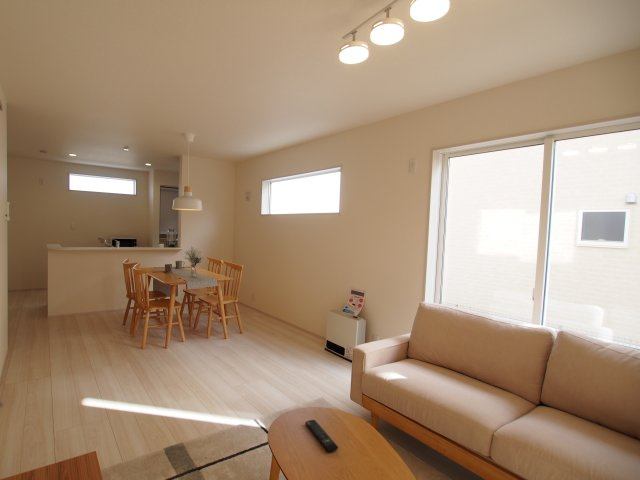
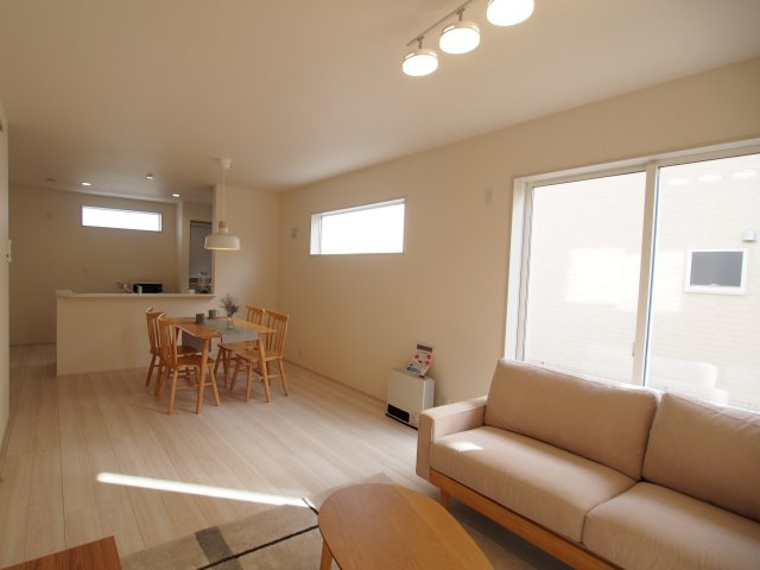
- remote control (320, 434)
